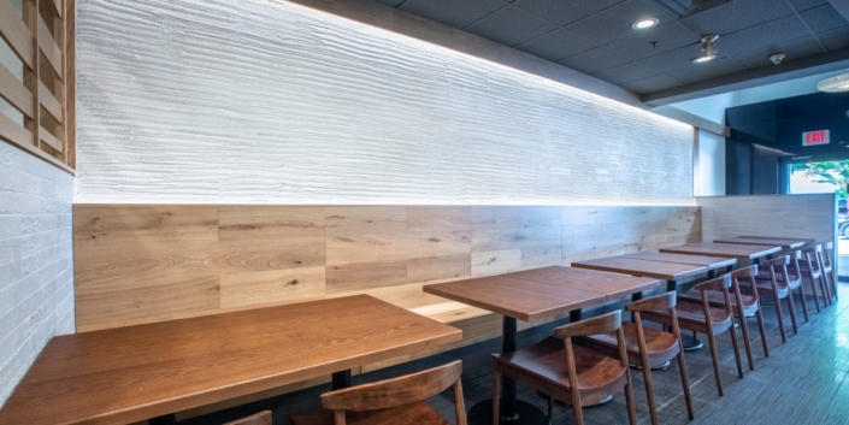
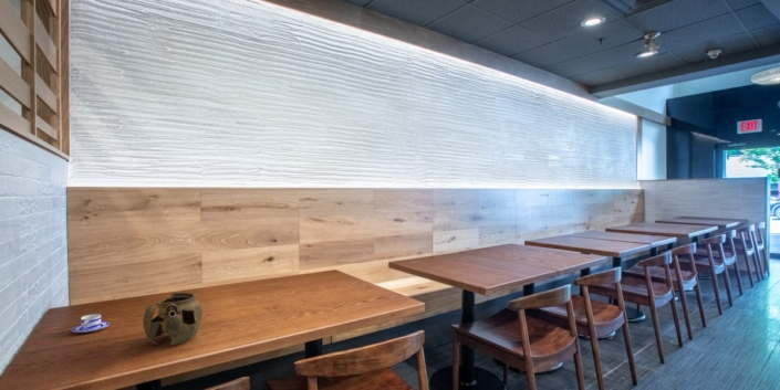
+ teapot (171, 319)
+ teacup (91, 322)
